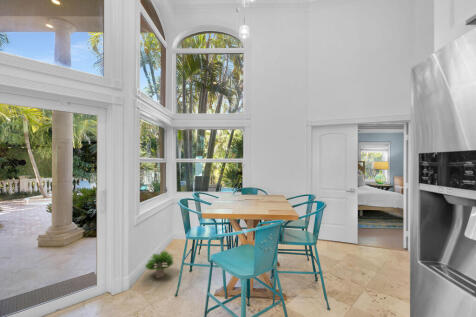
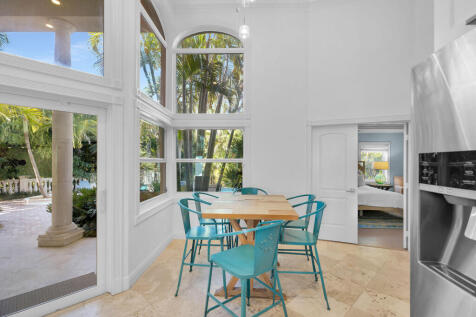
- potted plant (159, 263)
